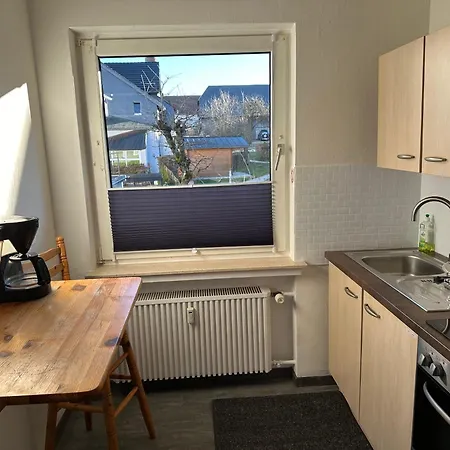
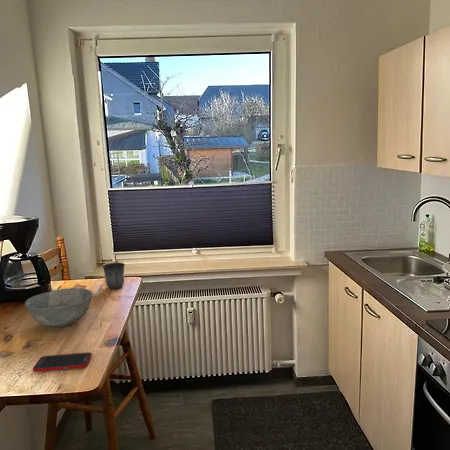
+ bowl (60, 310)
+ mug (114, 277)
+ cell phone (63, 362)
